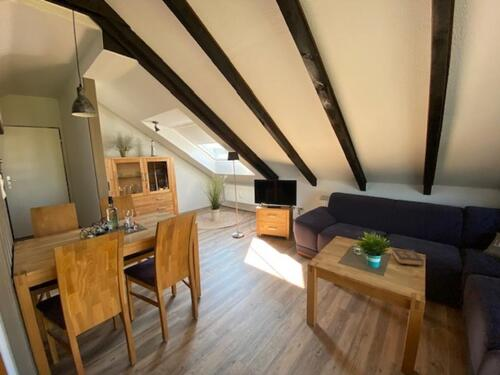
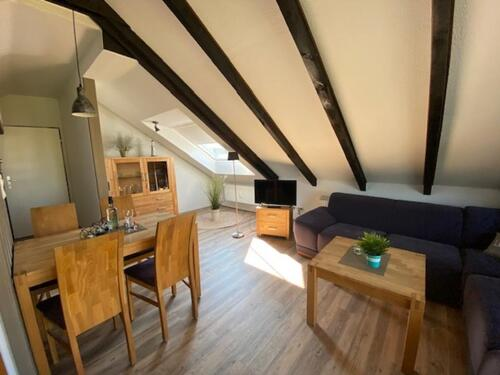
- hardback book (406, 256)
